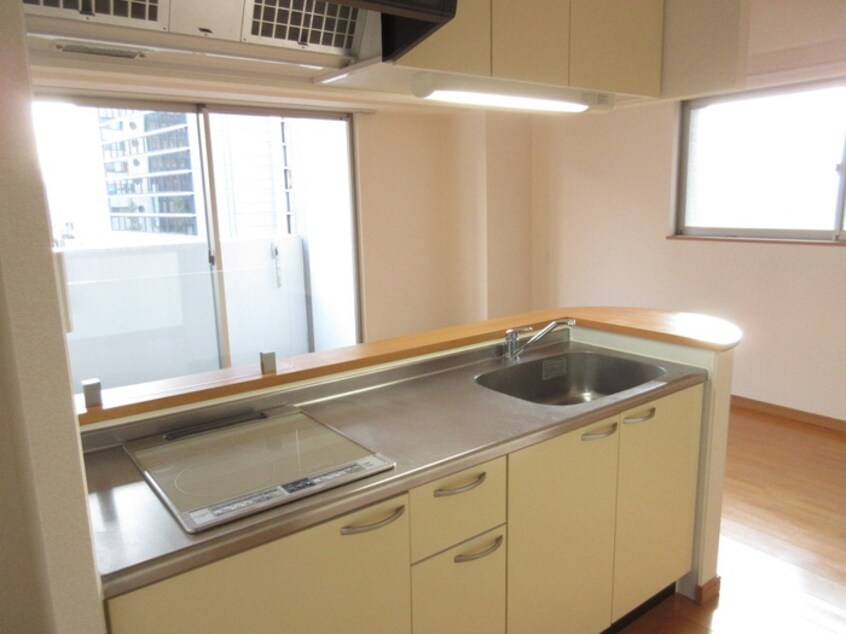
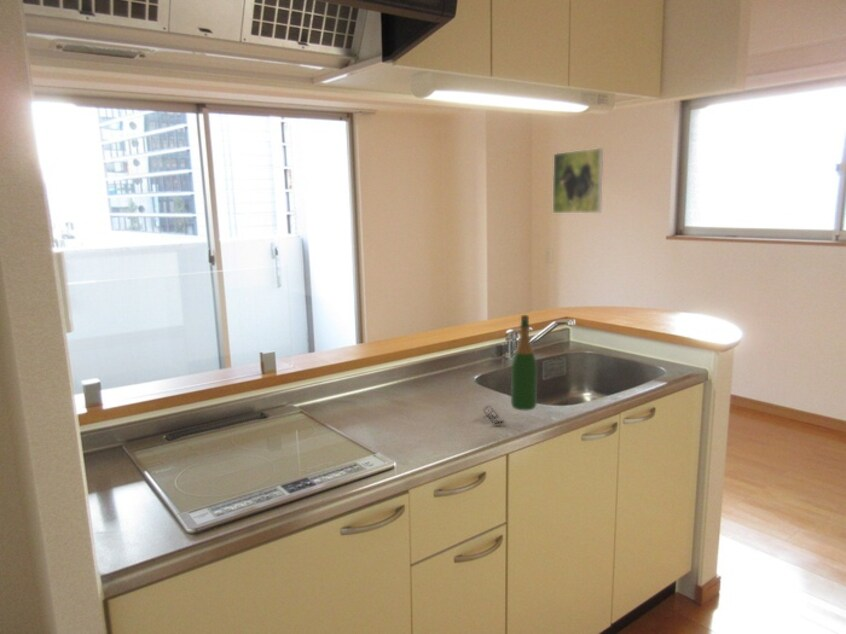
+ wine bottle (511, 367)
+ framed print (576, 182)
